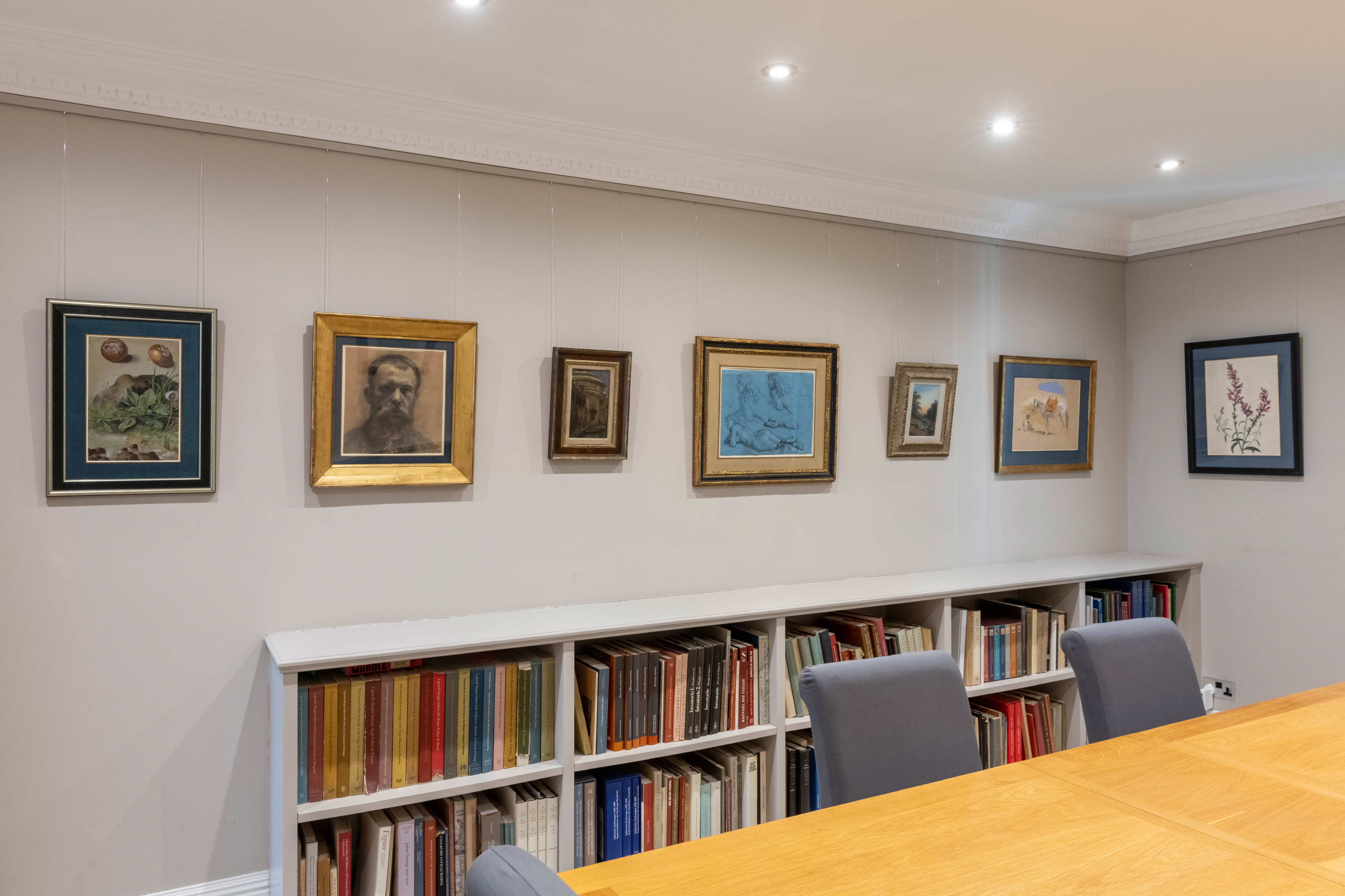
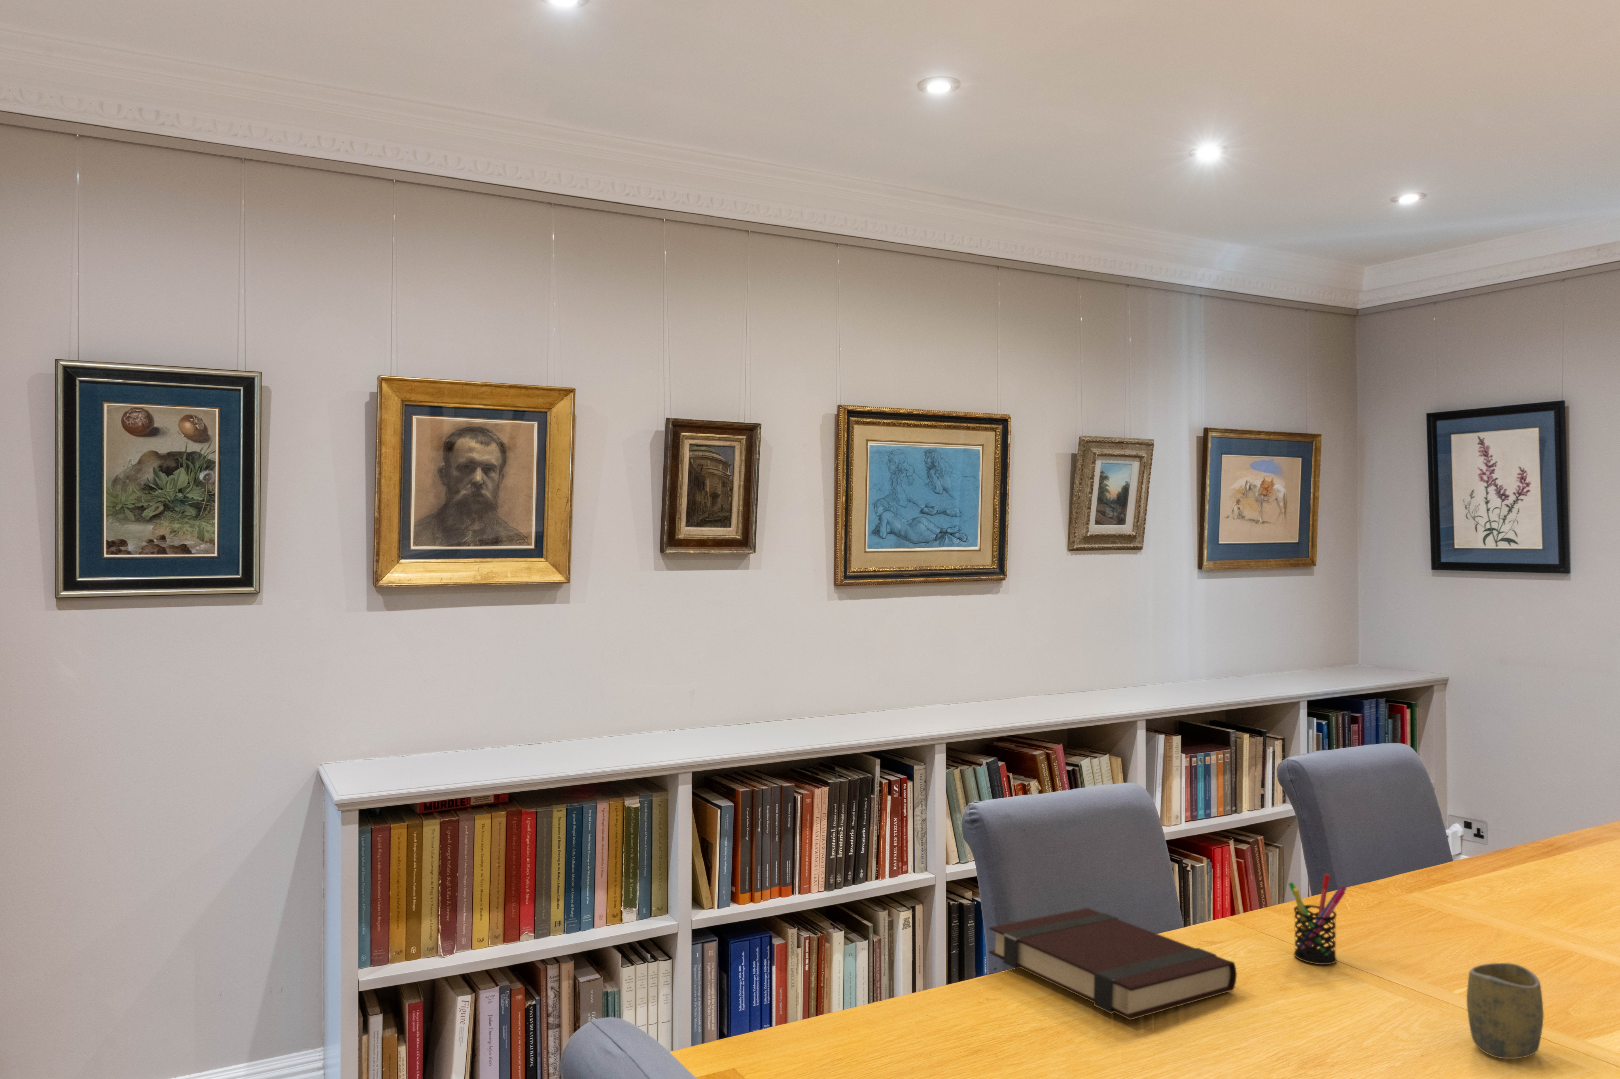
+ cup (1504, 1010)
+ pen holder (1313, 915)
+ book (1108, 956)
